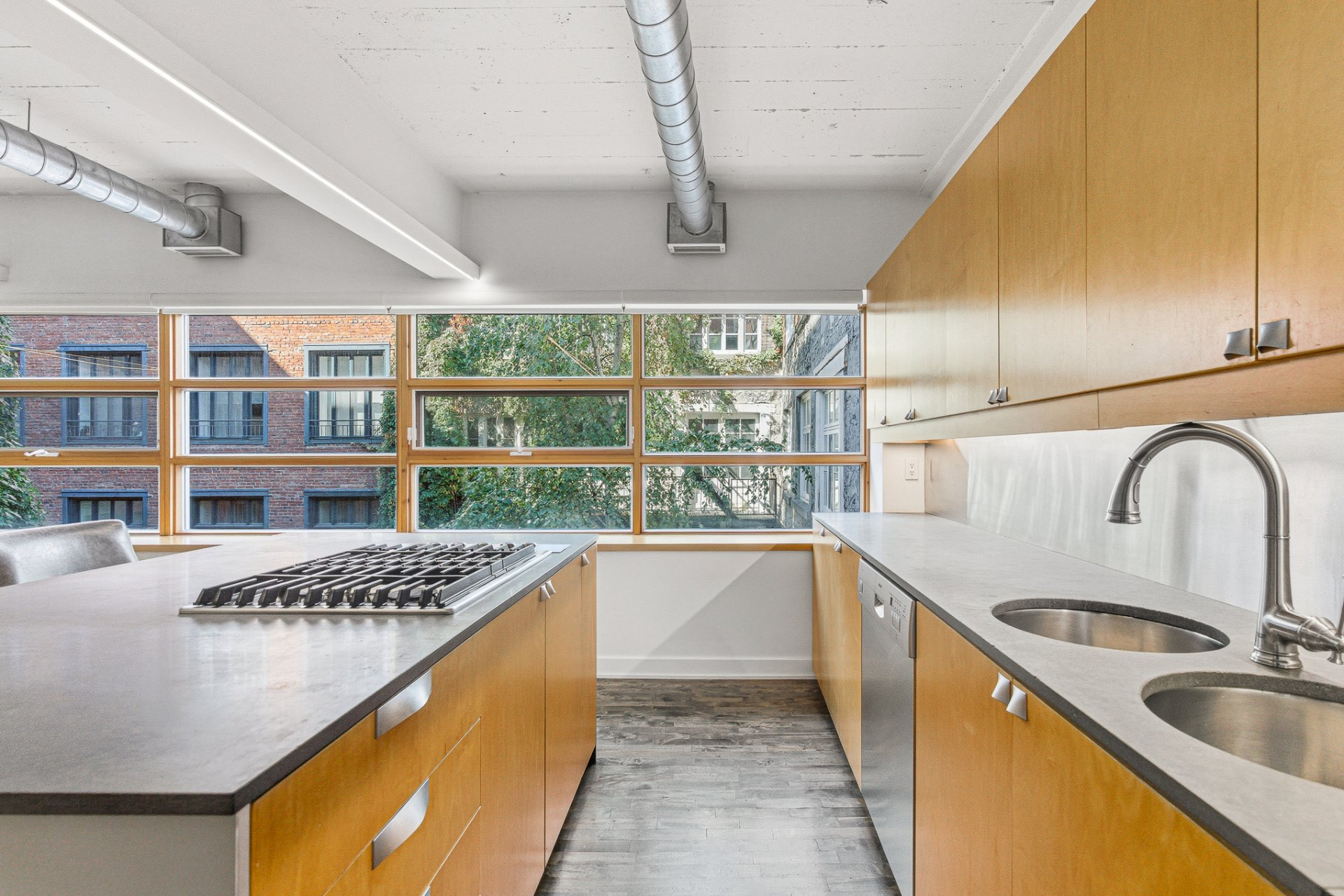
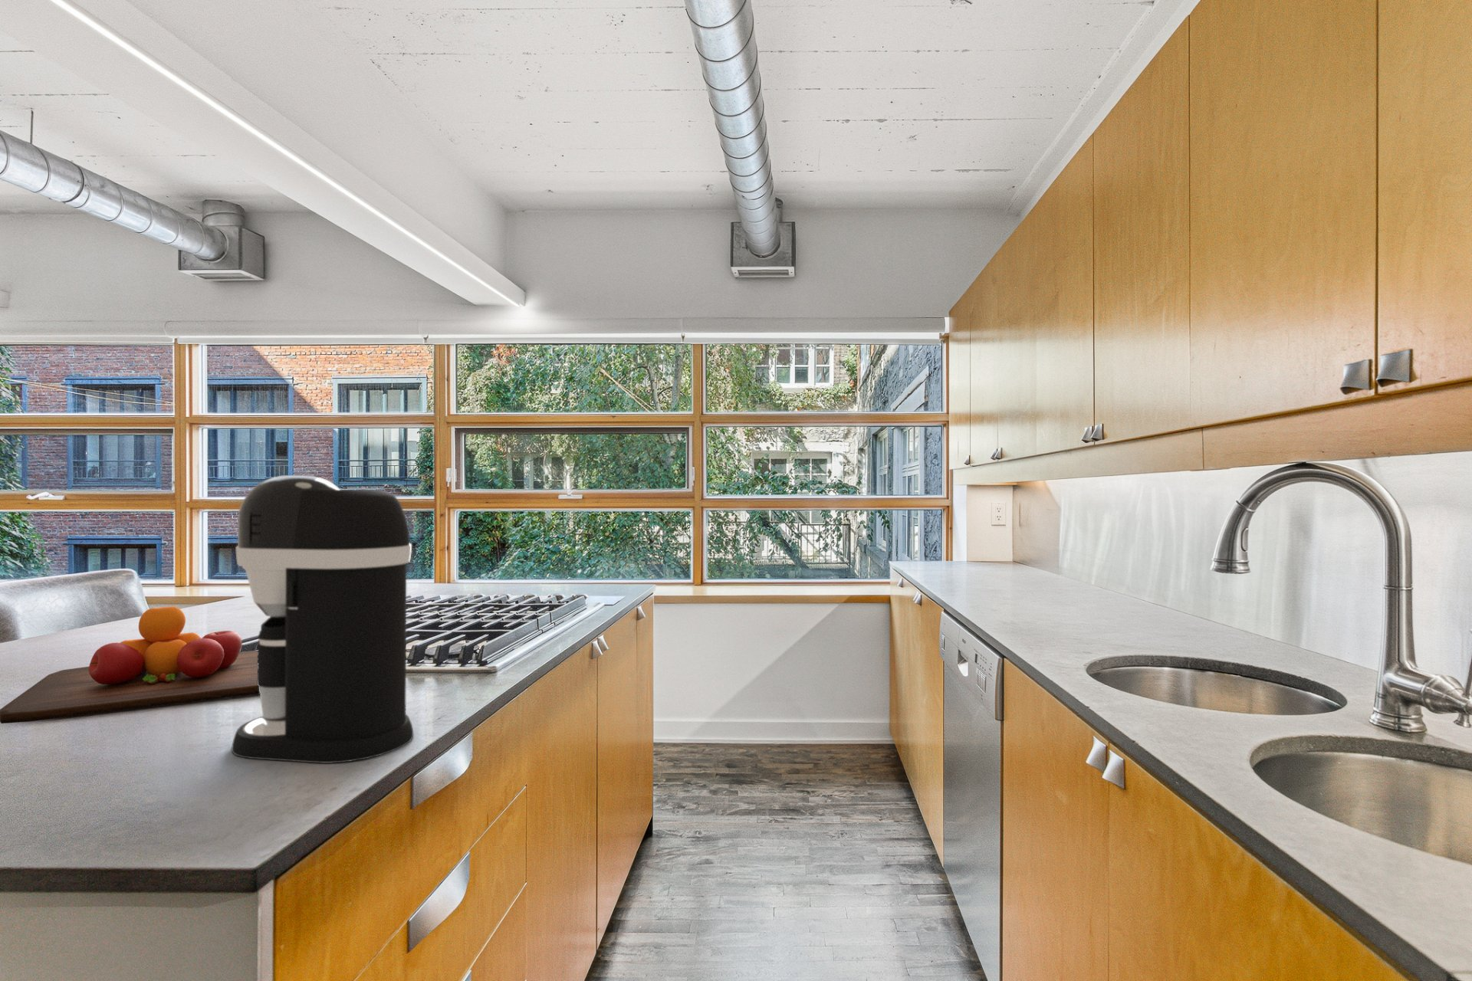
+ chopping board (168, 646)
+ coffee maker (326, 608)
